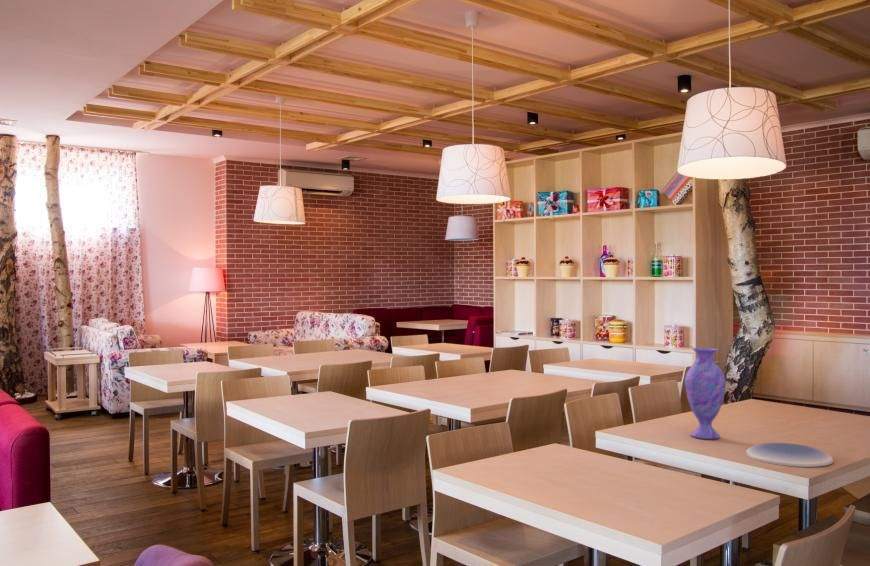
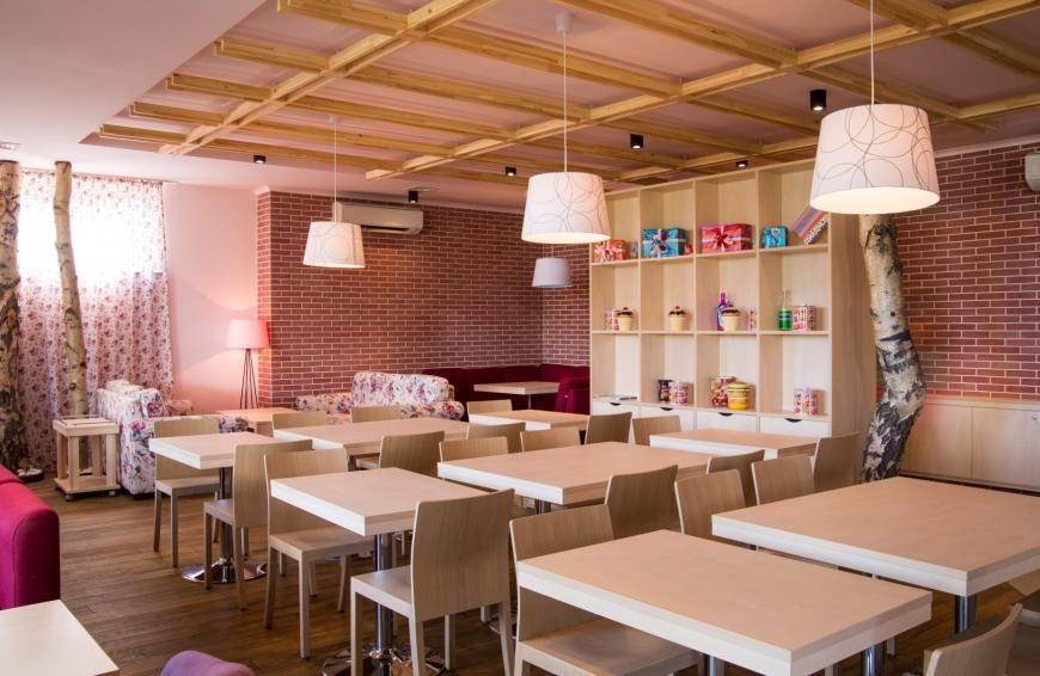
- vase (705, 392)
- plate (788, 451)
